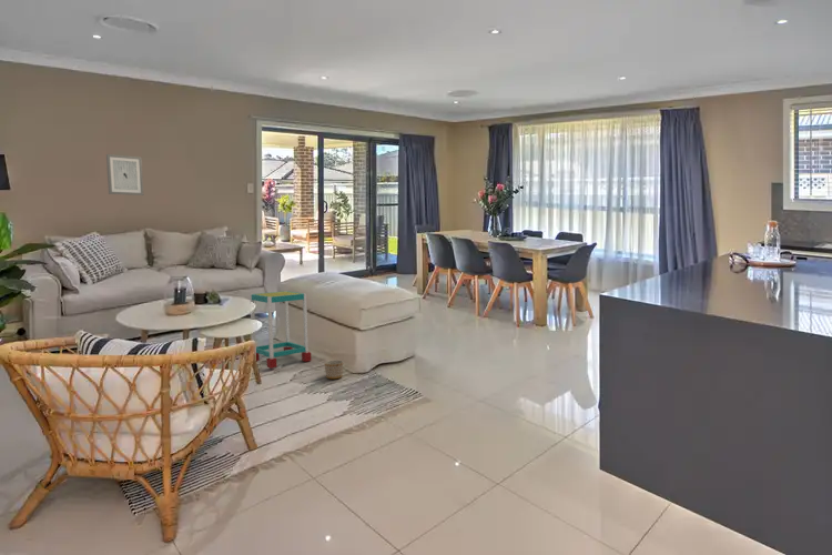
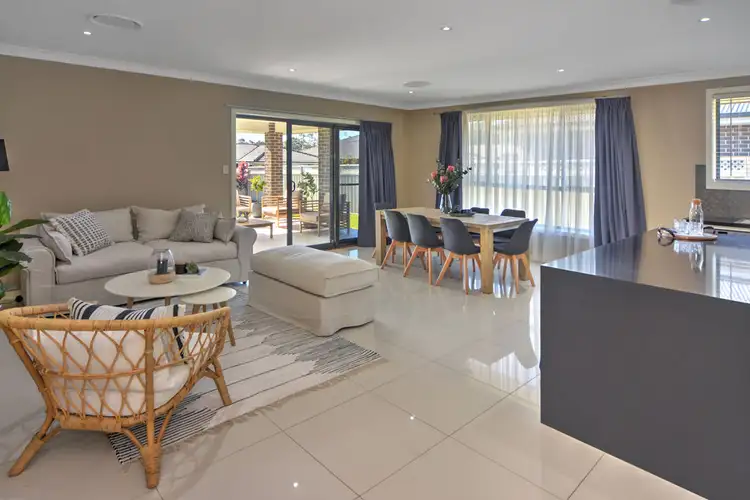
- wall art (125, 175)
- side table (285, 326)
- planter (334, 370)
